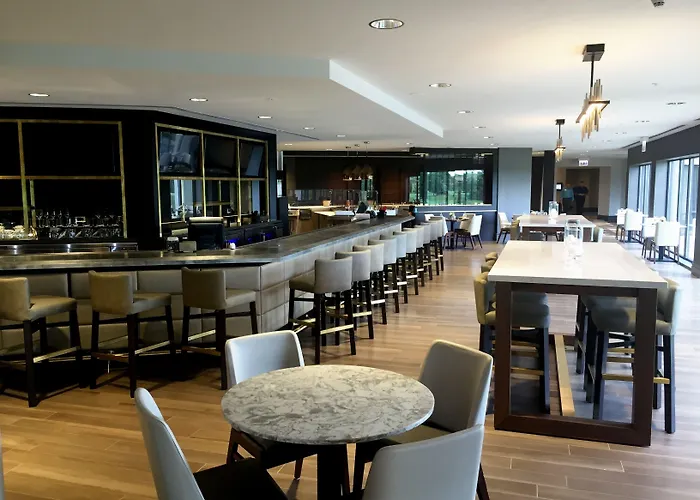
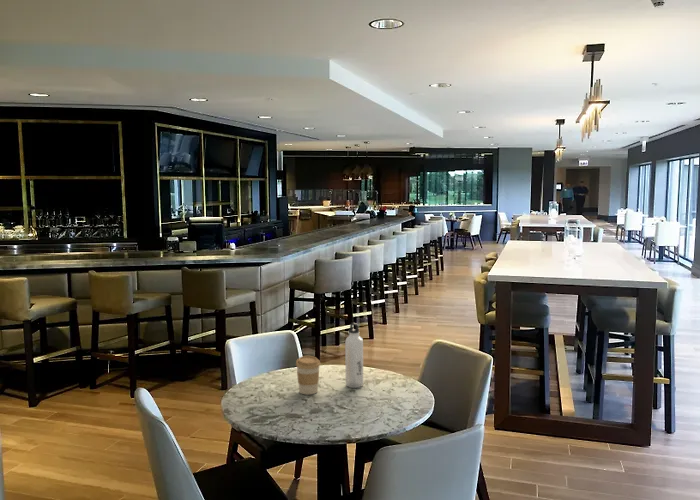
+ coffee cup (308, 374)
+ water bottle (354, 354)
